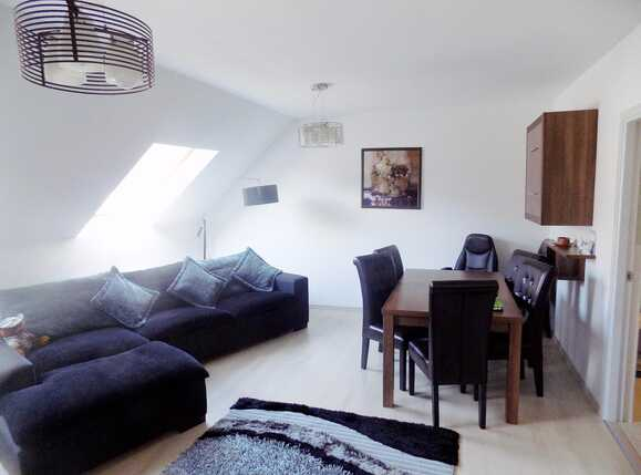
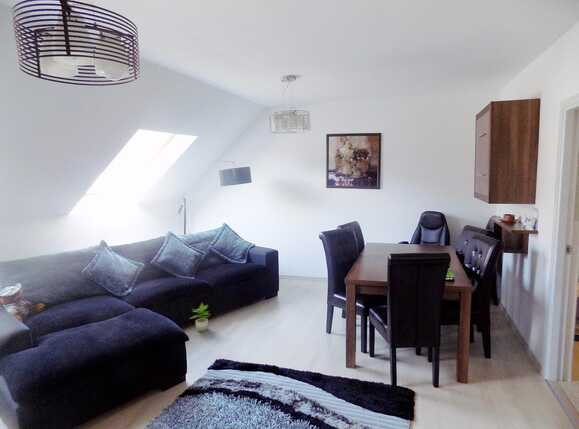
+ potted plant (200, 316)
